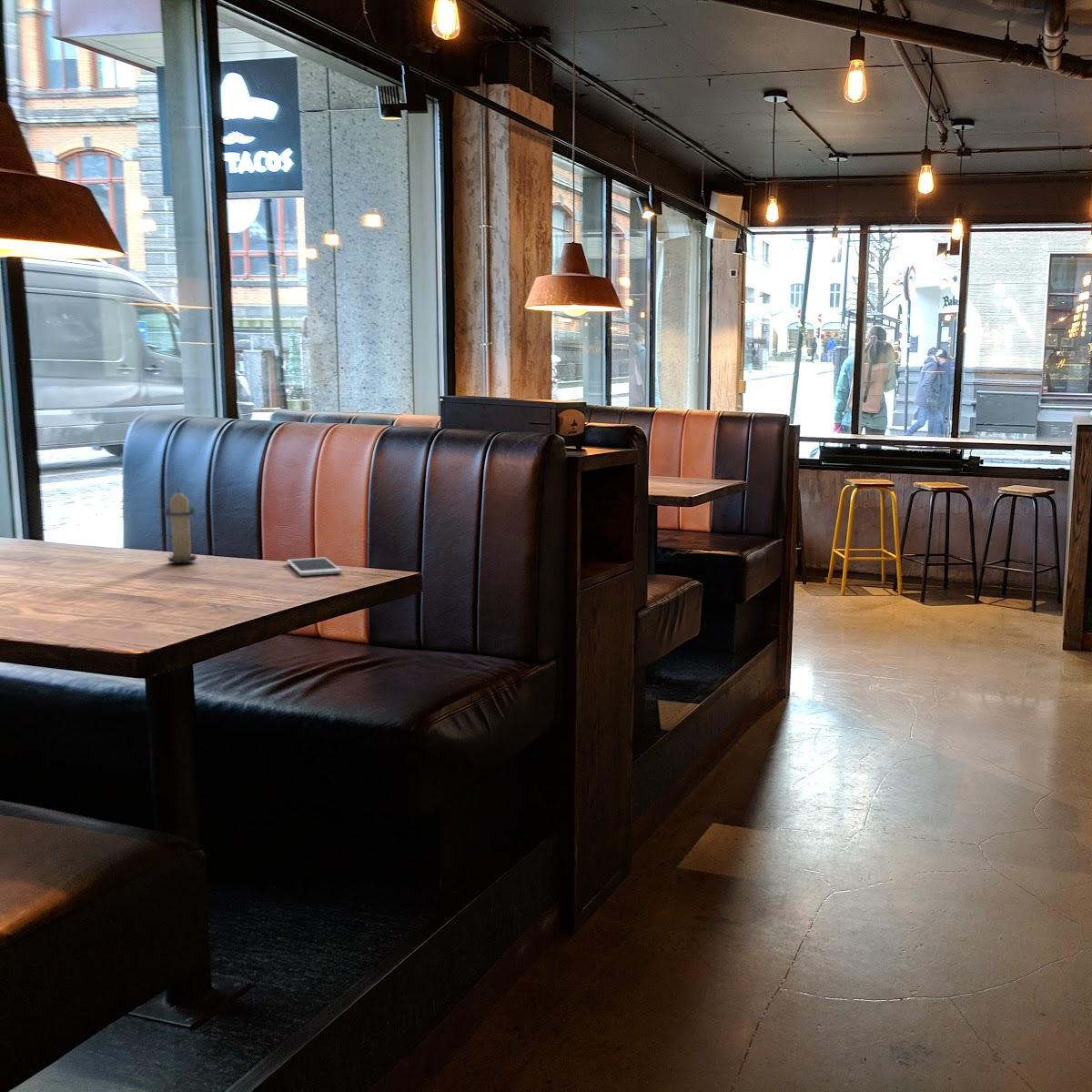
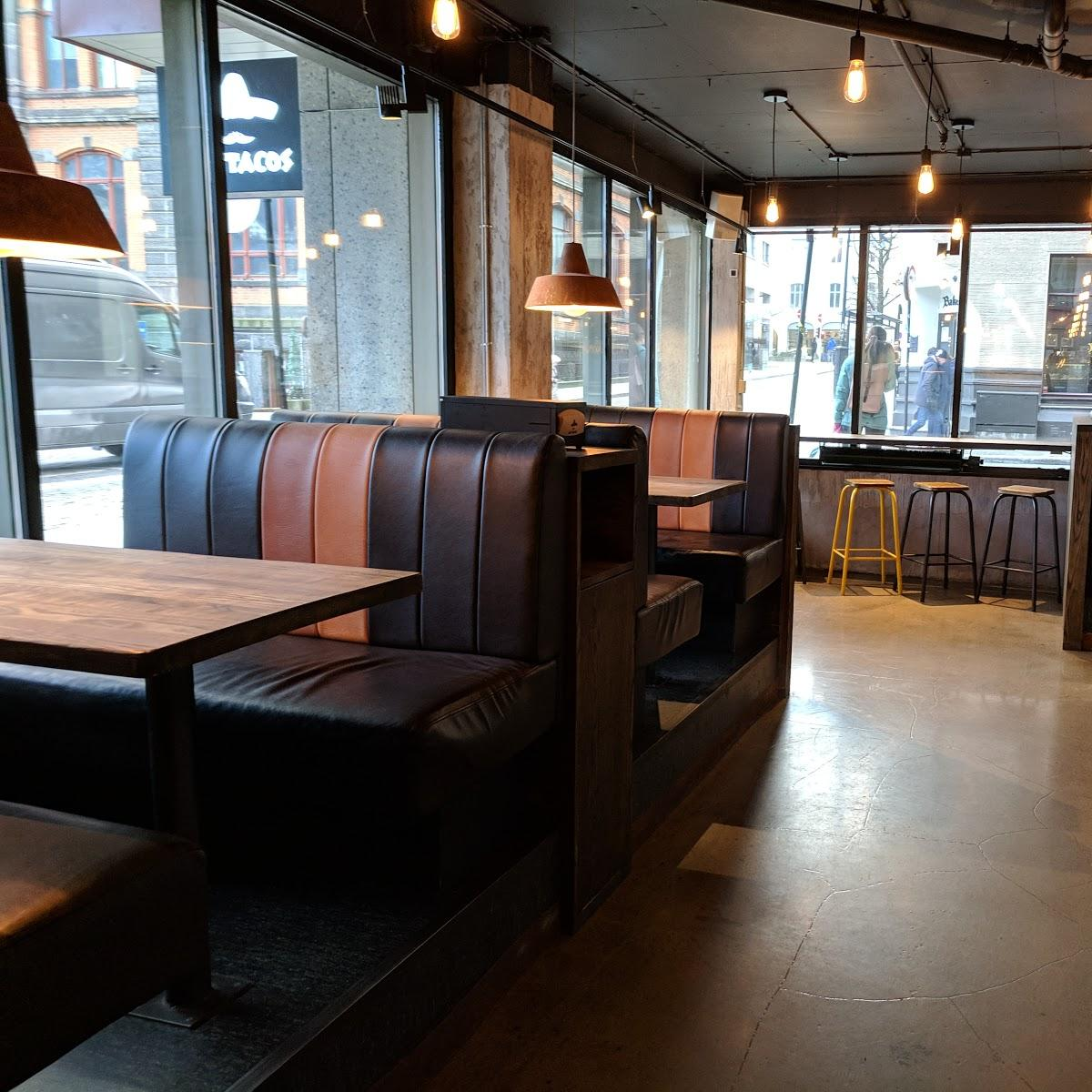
- candle (180, 524)
- cell phone (313, 566)
